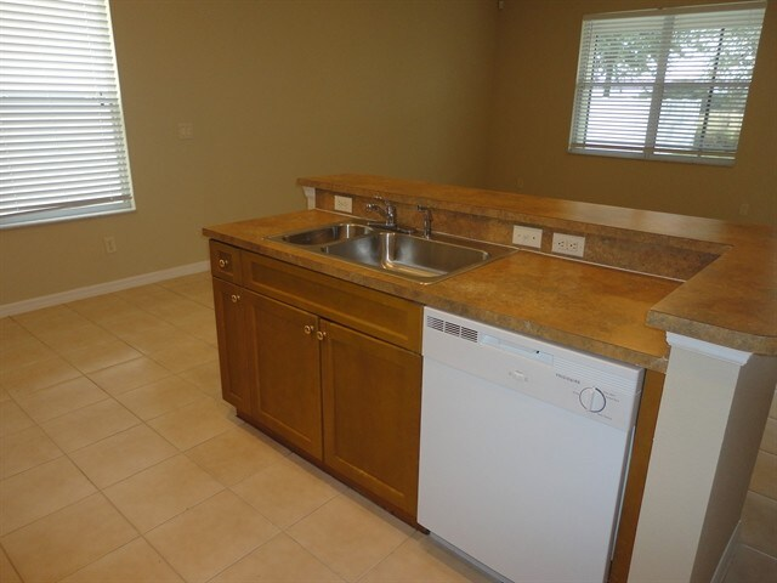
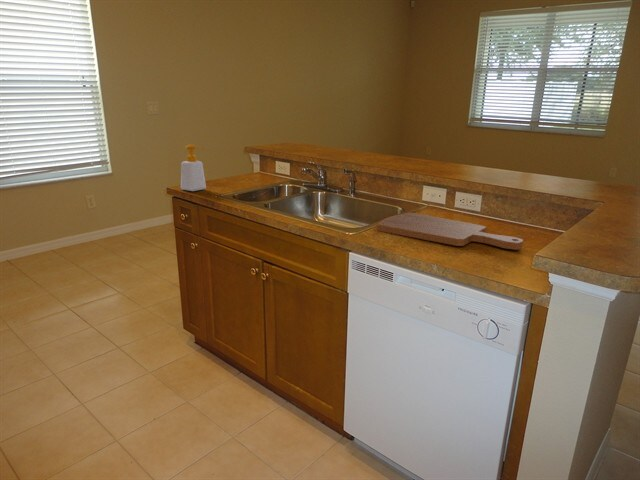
+ soap bottle (195, 167)
+ cutting board (438, 229)
